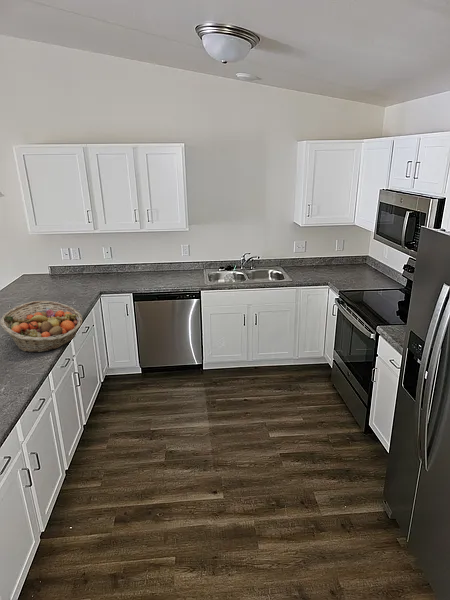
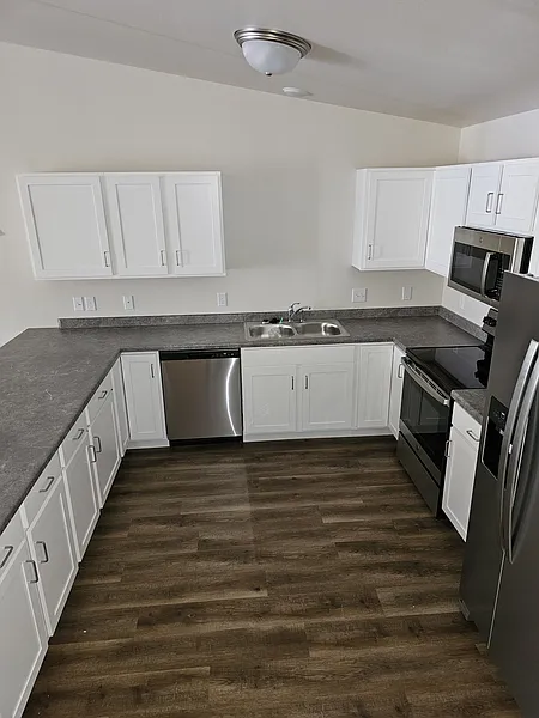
- fruit basket (43, 325)
